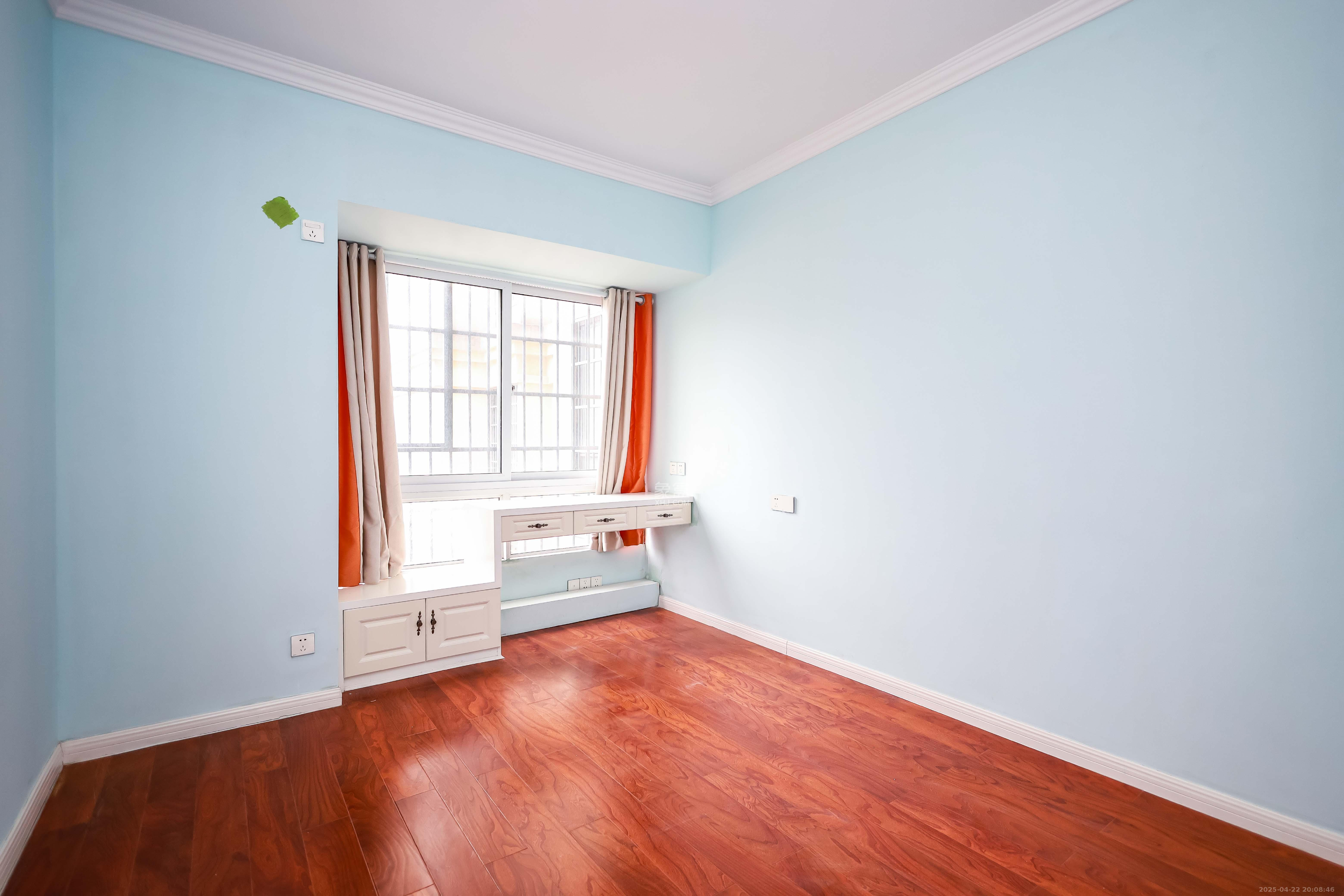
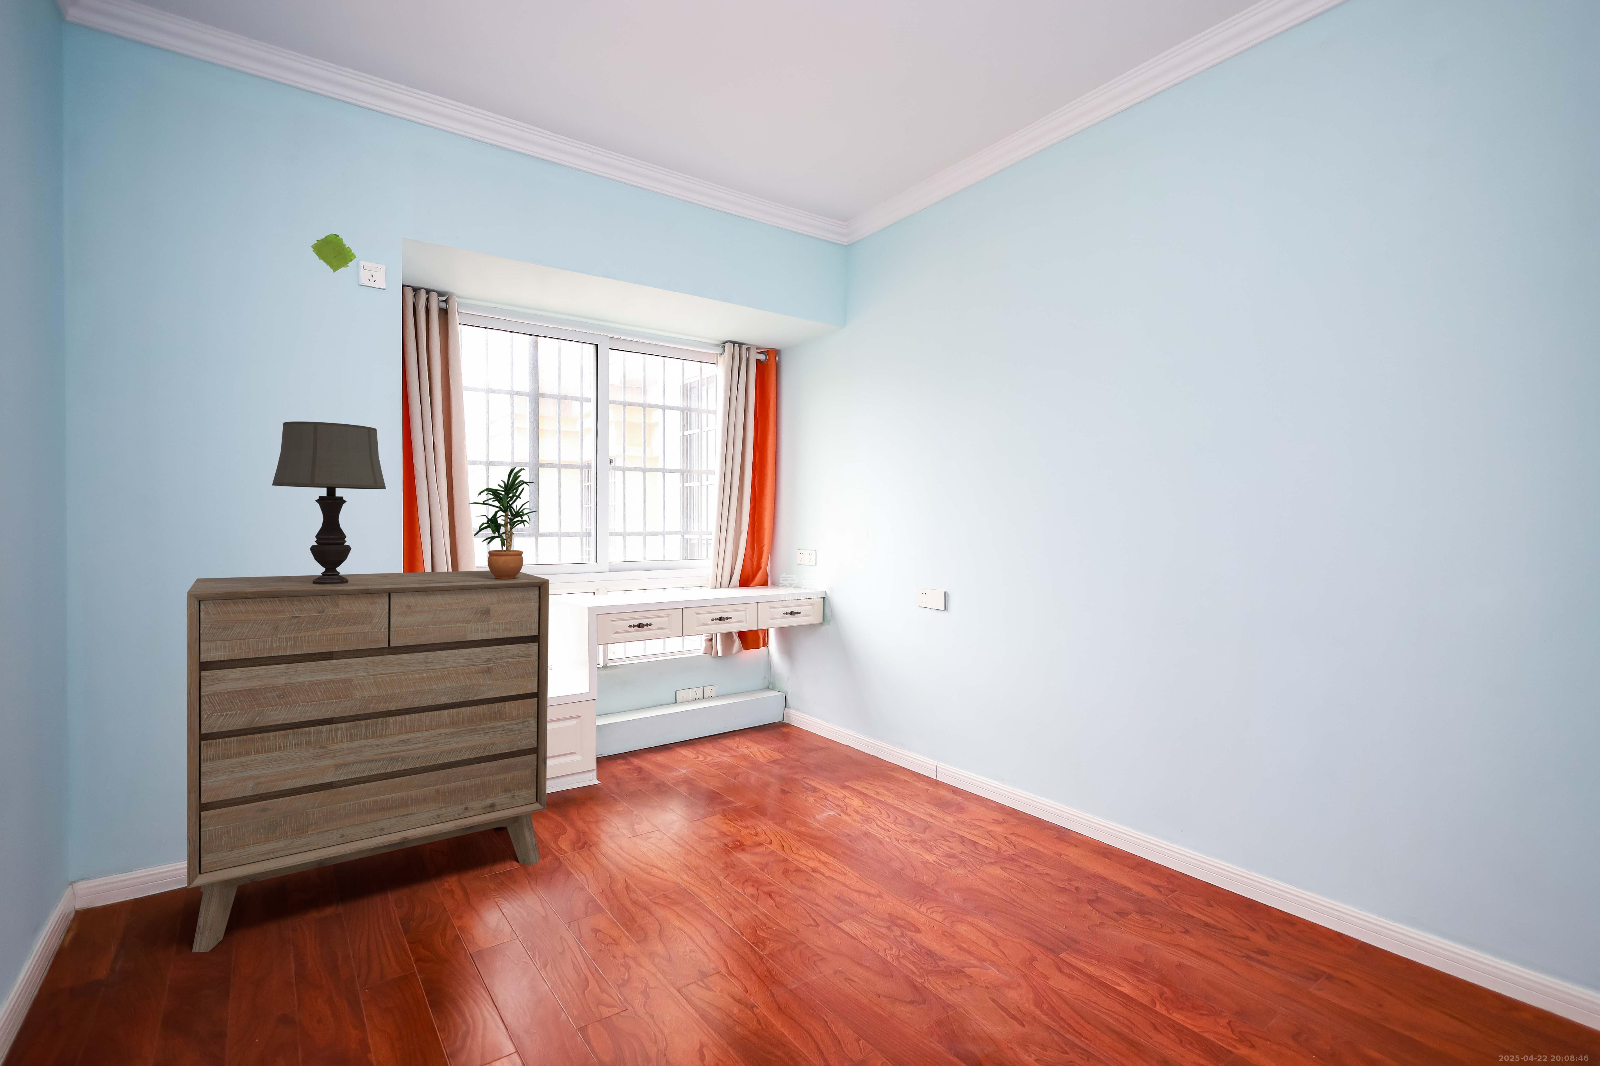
+ dresser (380, 728)
+ table lamp (331, 504)
+ potted plant (505, 522)
